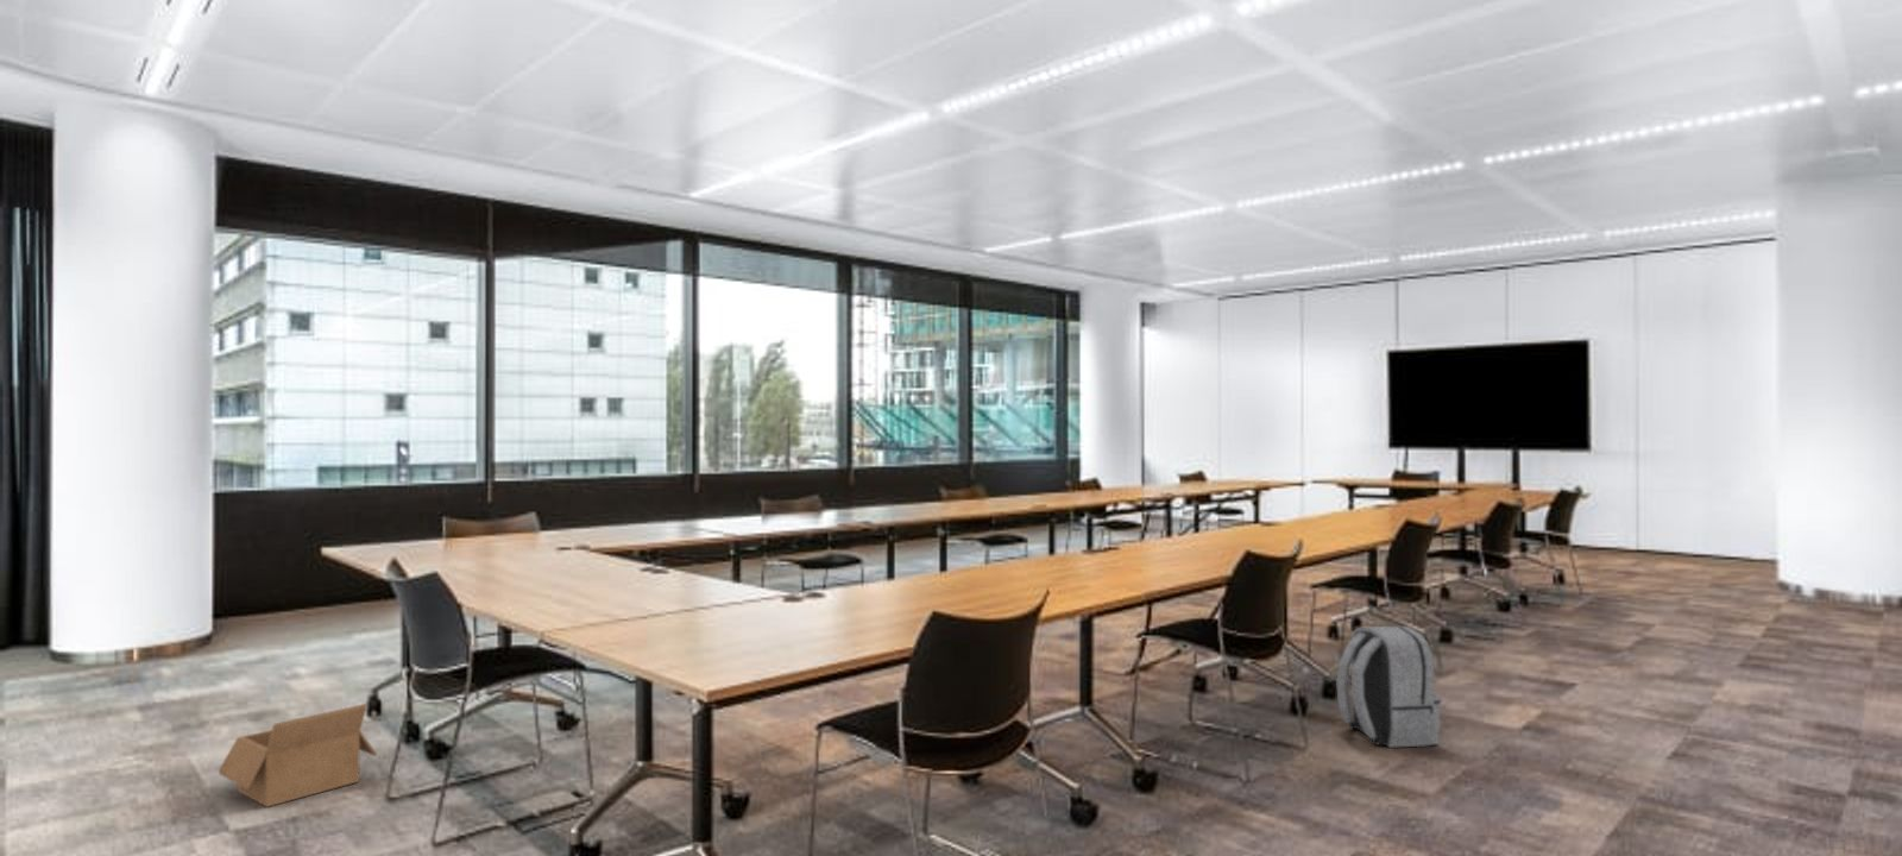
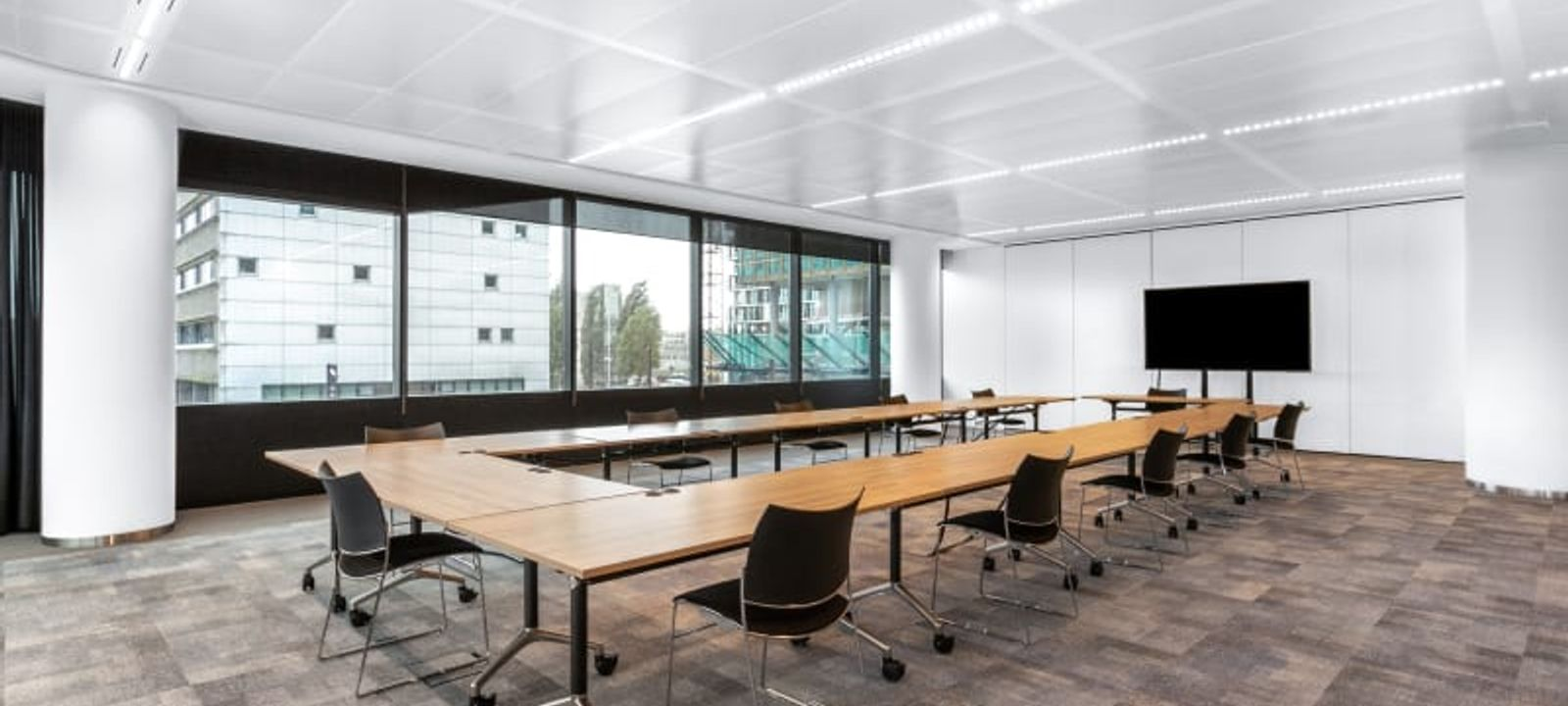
- box (300, 746)
- backpack (1385, 681)
